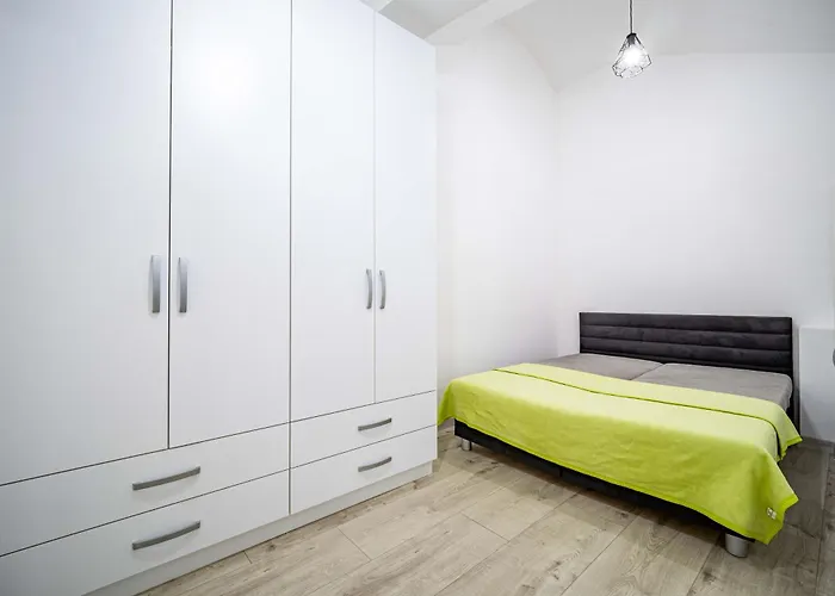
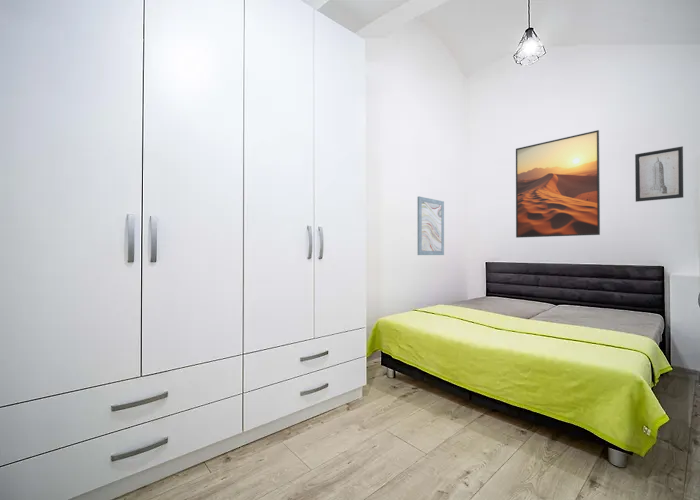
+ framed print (554, 188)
+ wall art (658, 175)
+ wall art (431, 227)
